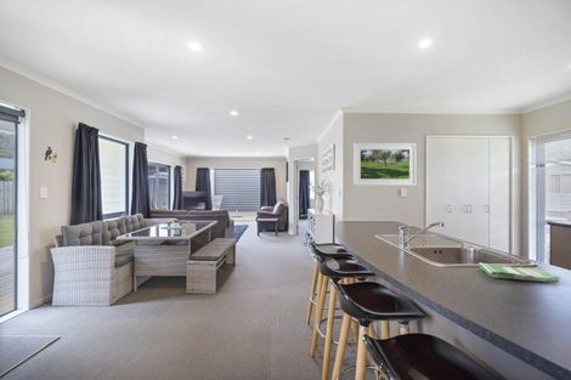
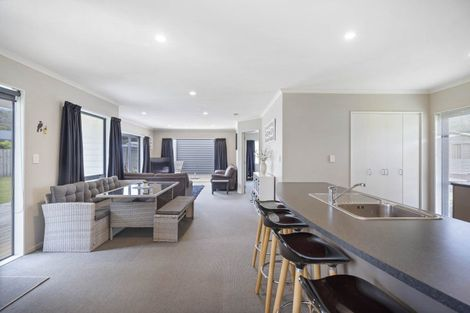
- dish towel (515, 271)
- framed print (384, 164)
